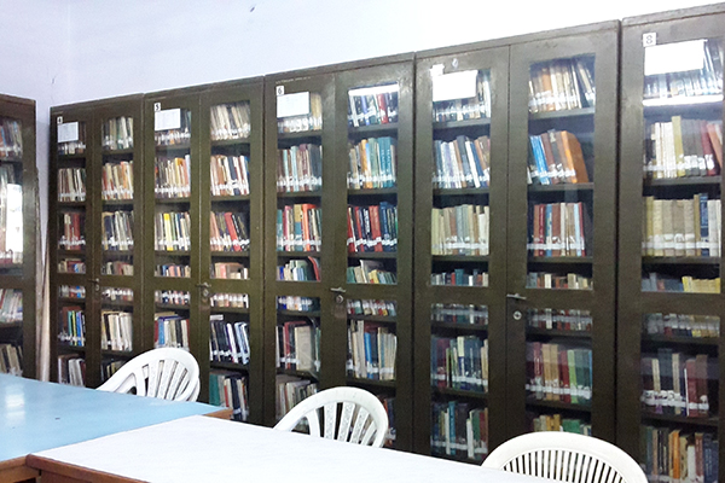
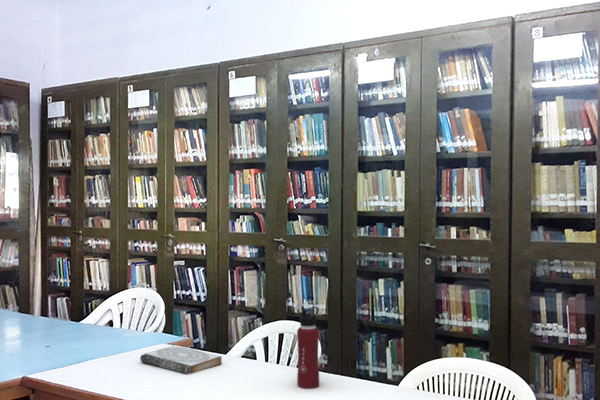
+ book (180, 359)
+ water bottle (308, 346)
